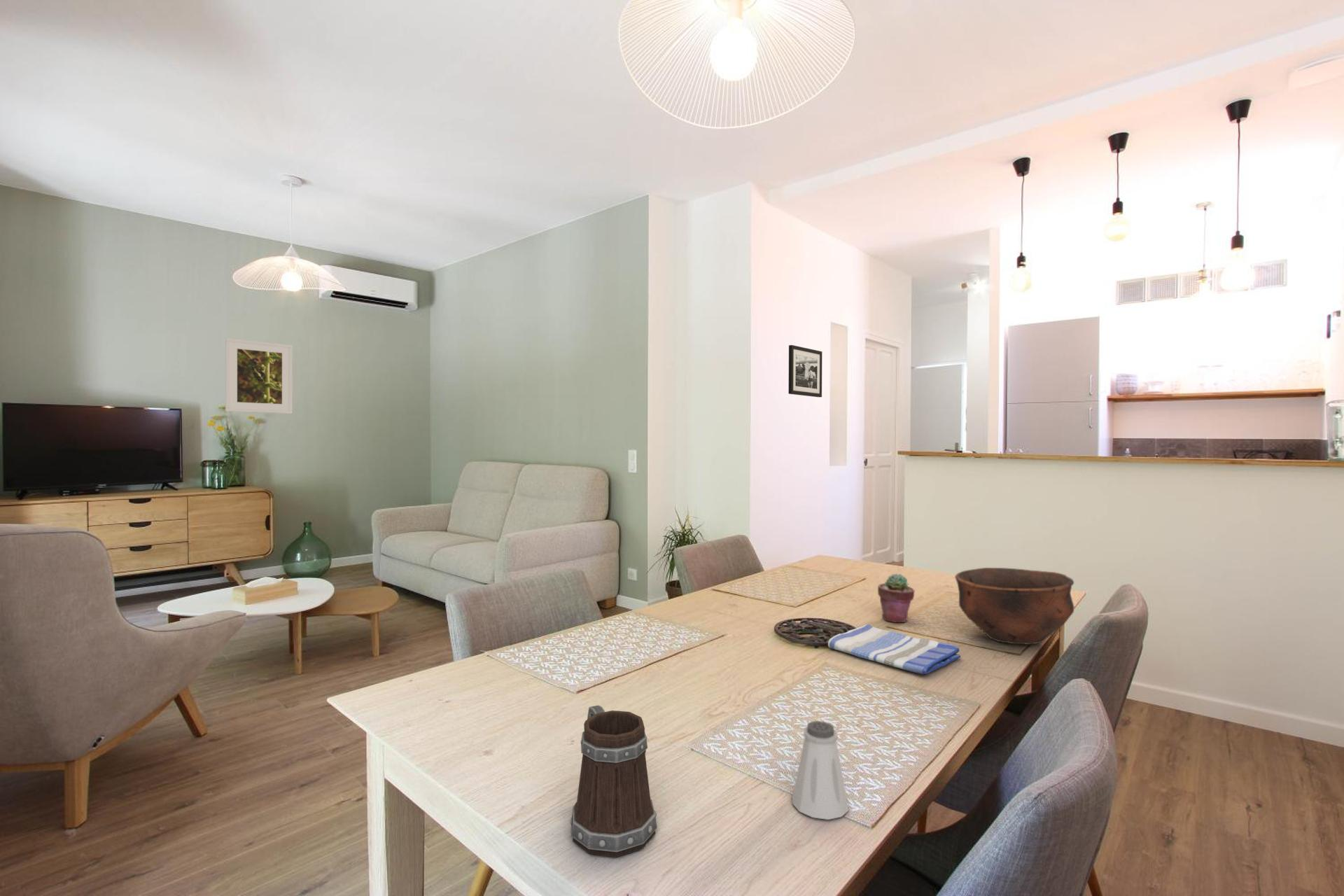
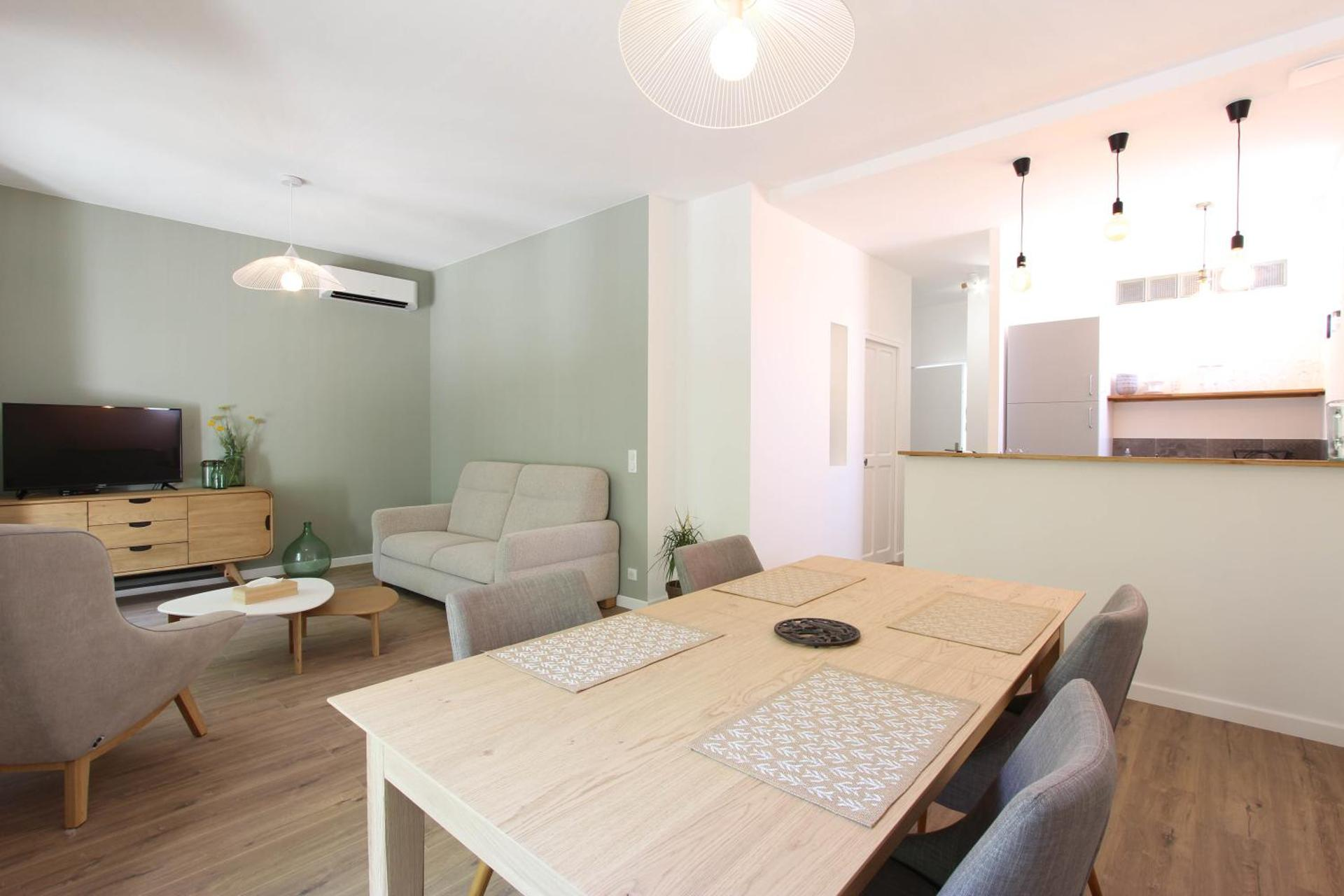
- bowl (1011, 606)
- saltshaker (820, 764)
- dish towel (892, 646)
- mug (606, 771)
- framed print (260, 377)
- picture frame (806, 372)
- potted succulent (895, 596)
